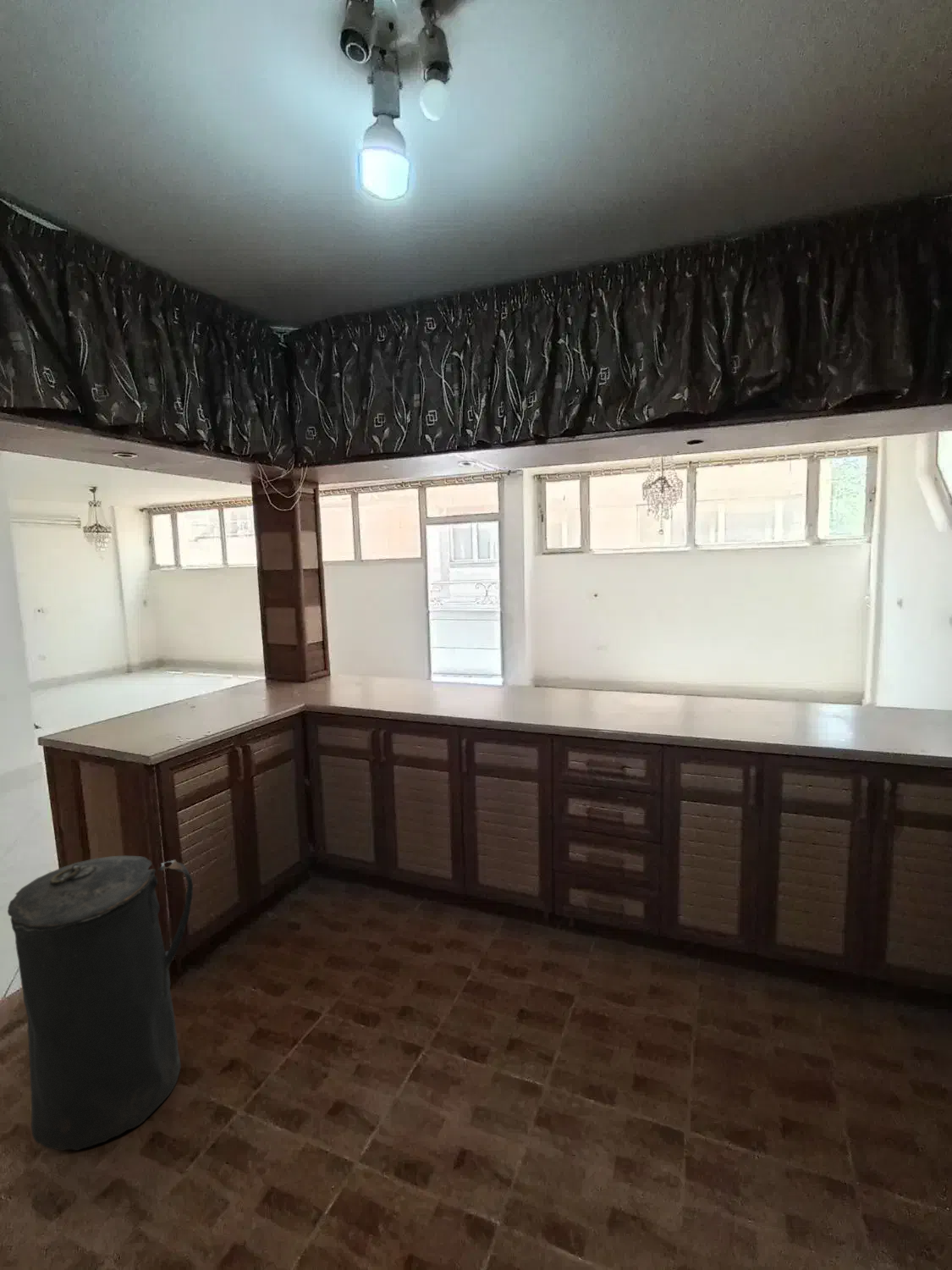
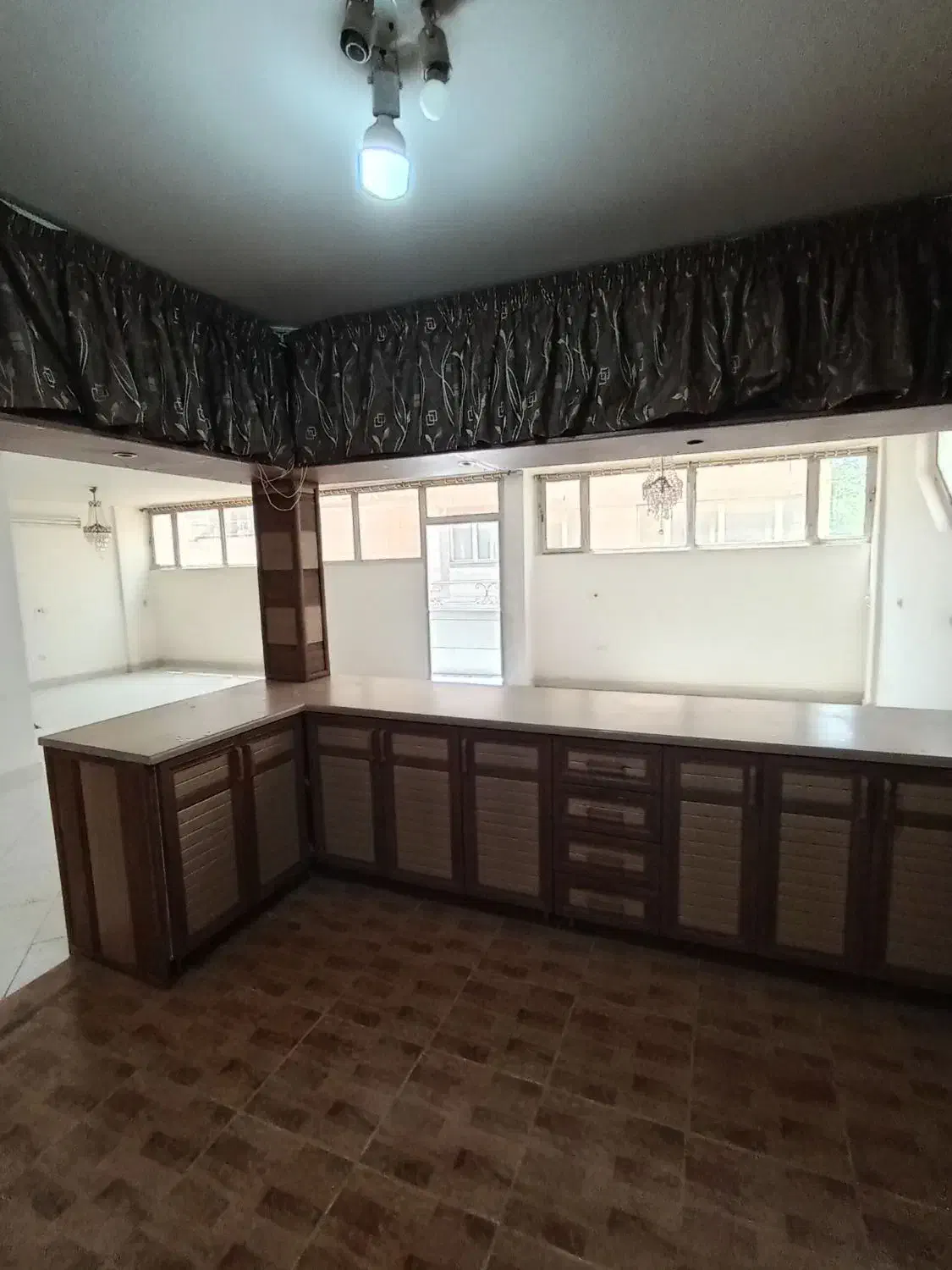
- trash can (109, 973)
